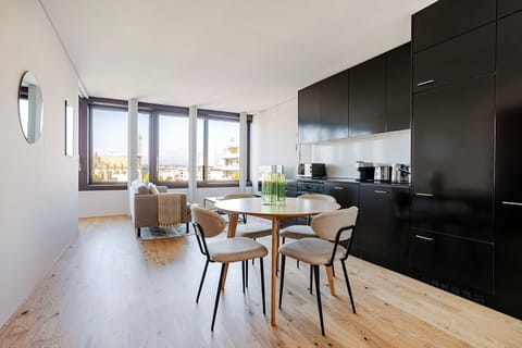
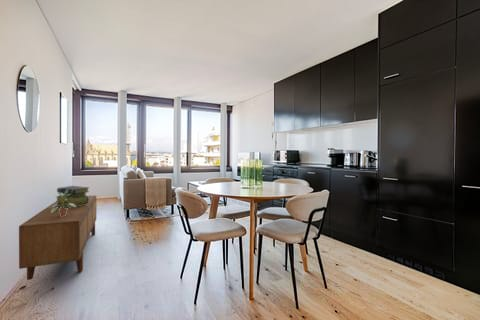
+ stack of books (73, 195)
+ potted plant (63, 202)
+ sideboard (68, 229)
